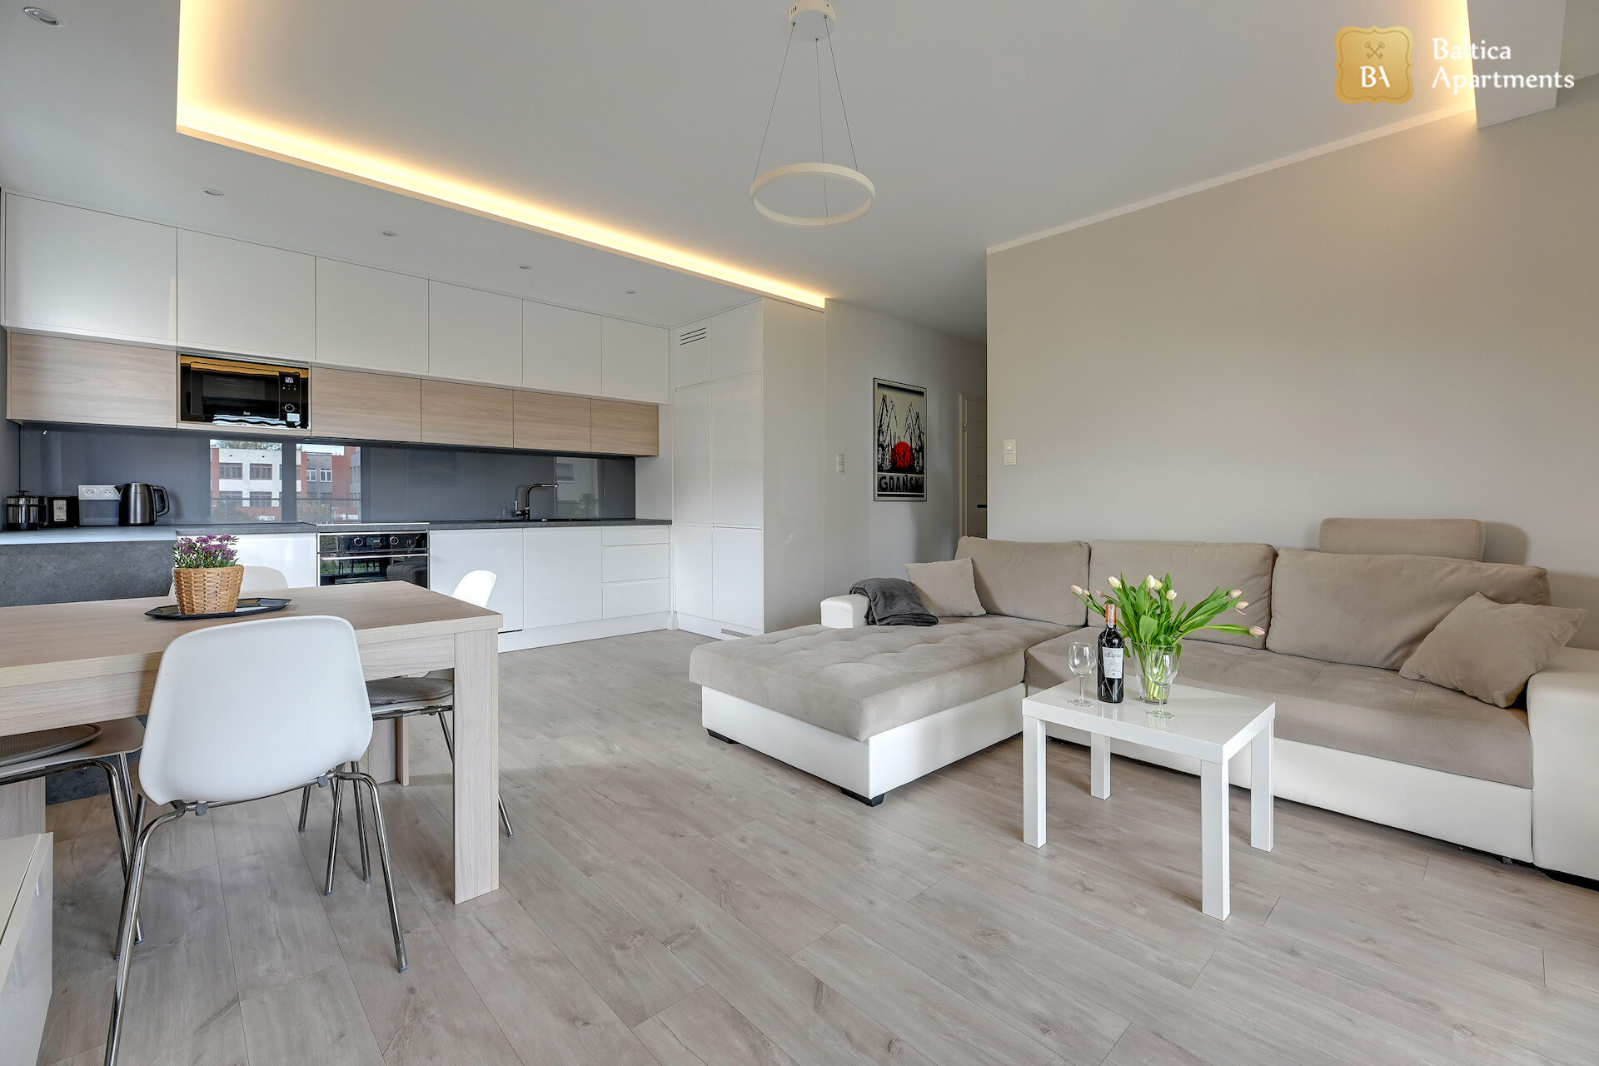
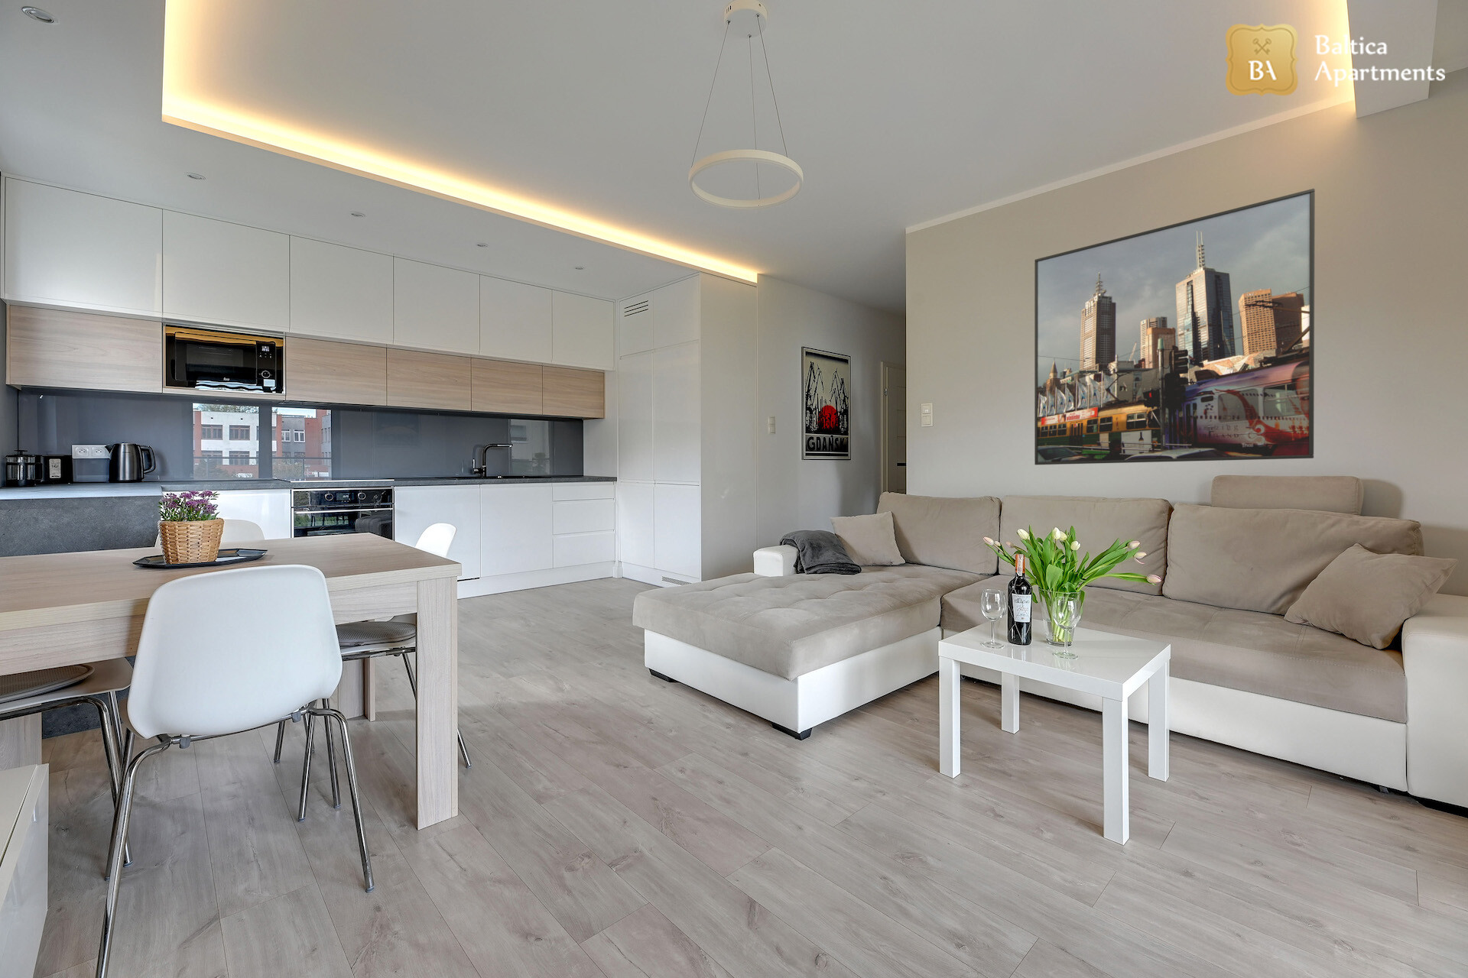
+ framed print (1156, 345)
